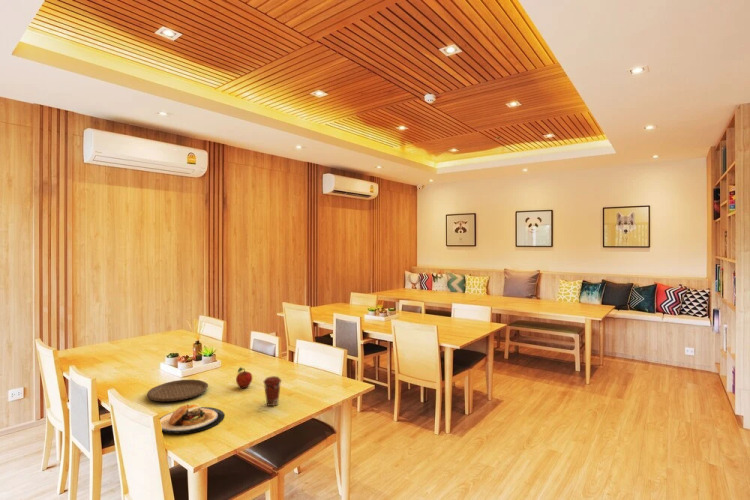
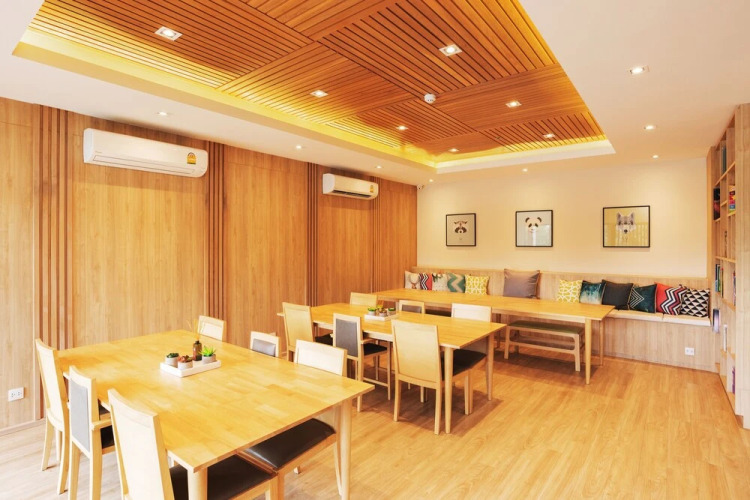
- plate (178, 390)
- coffee cup (272, 391)
- plate (190, 410)
- fruit (243, 377)
